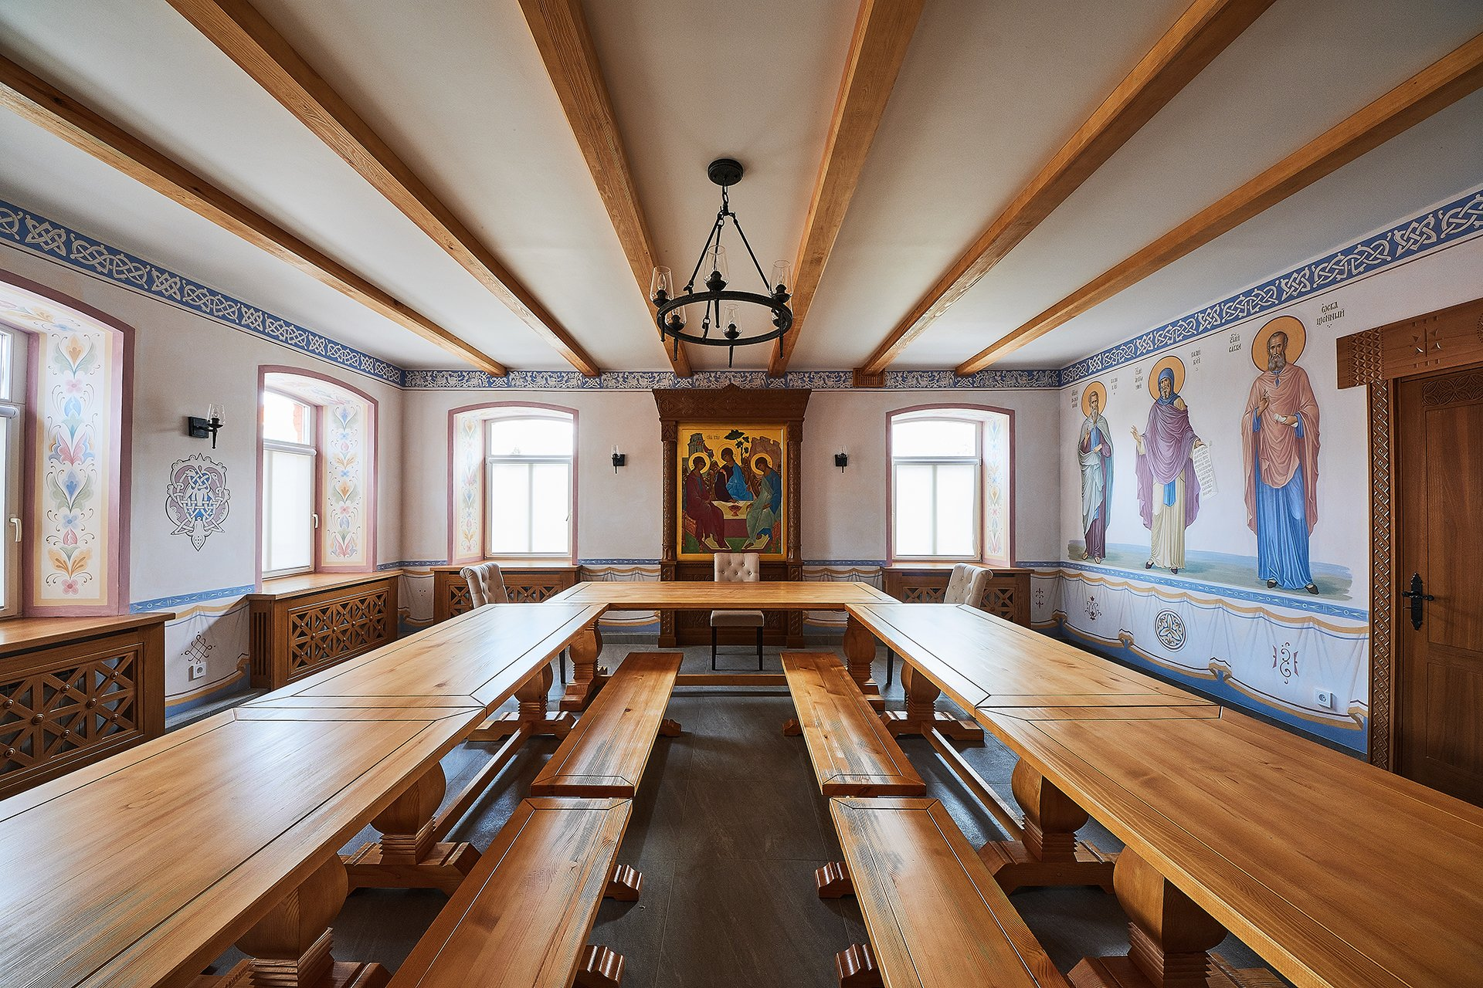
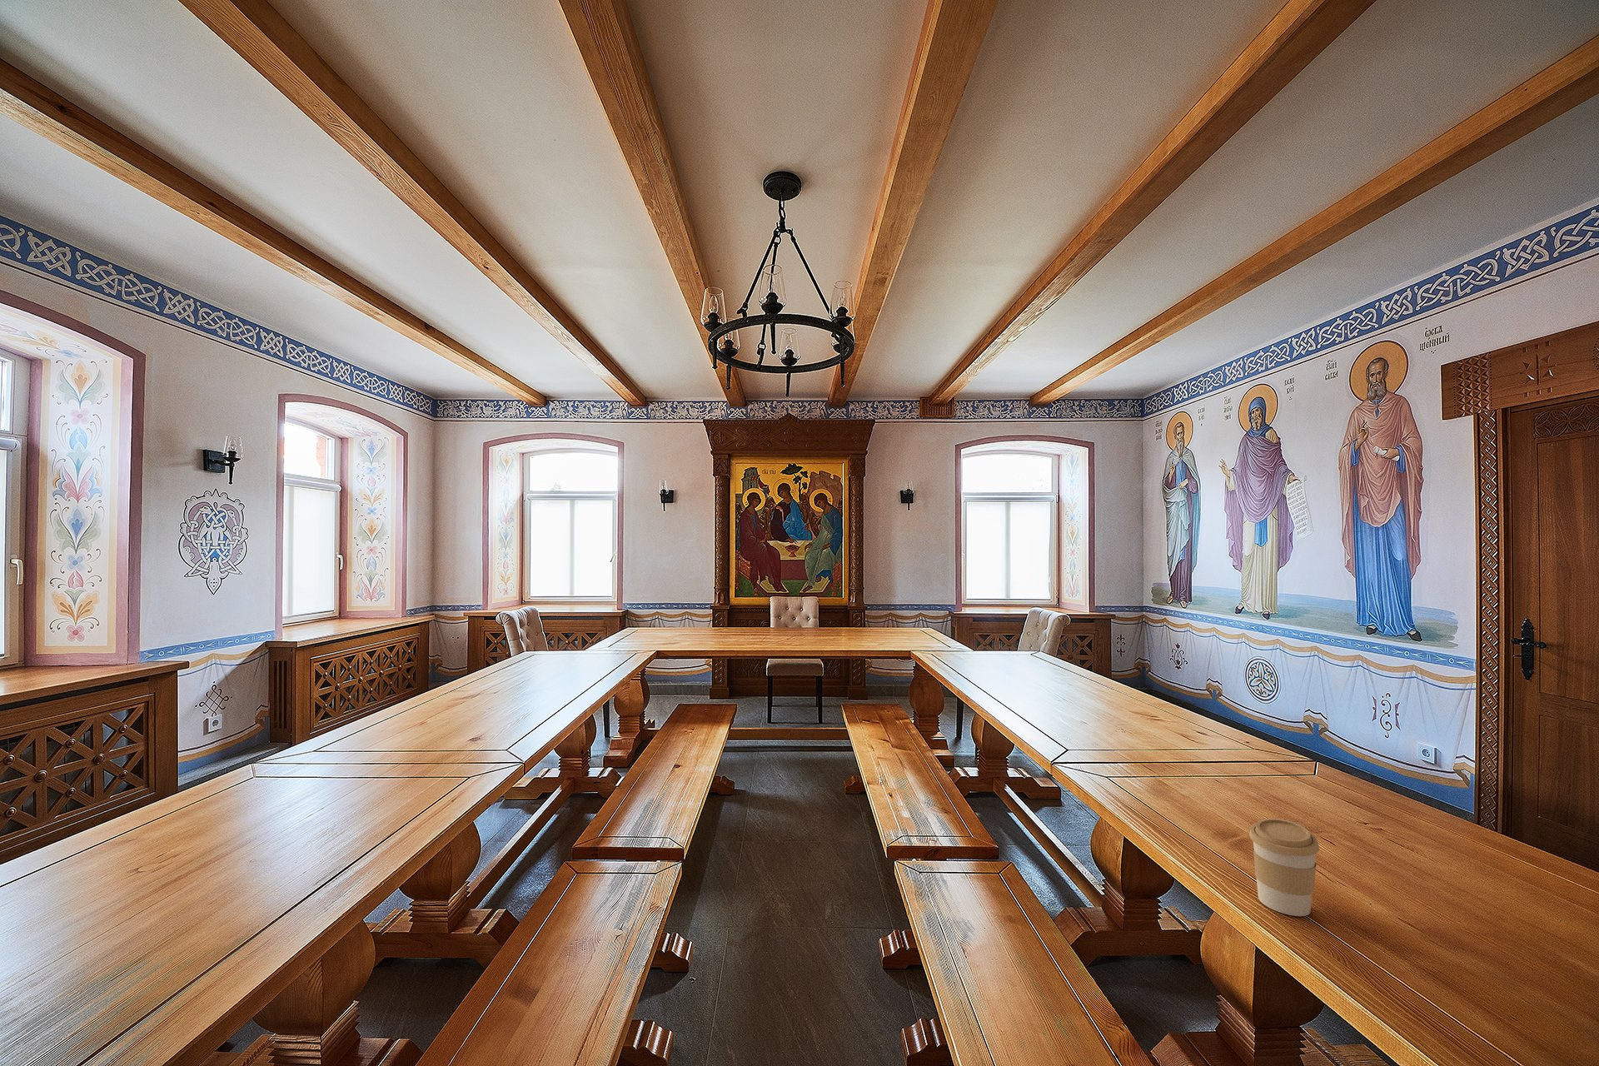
+ coffee cup (1284, 865)
